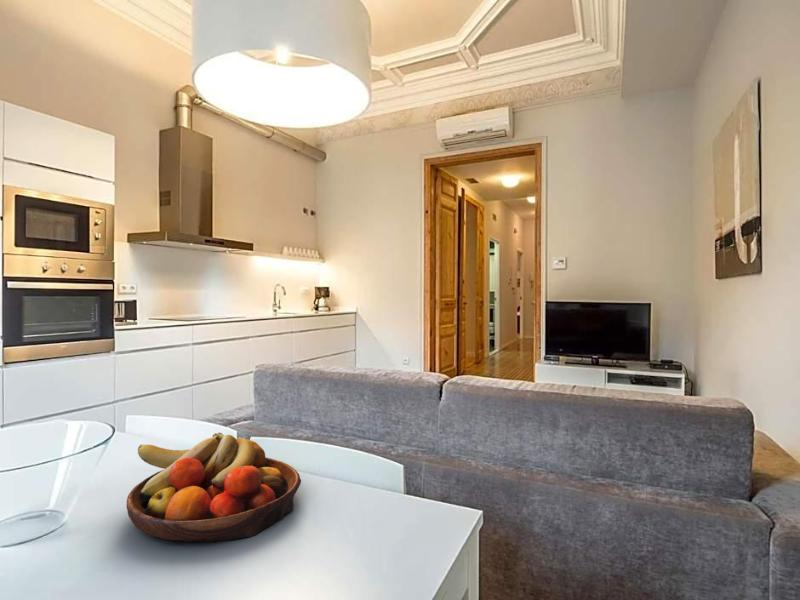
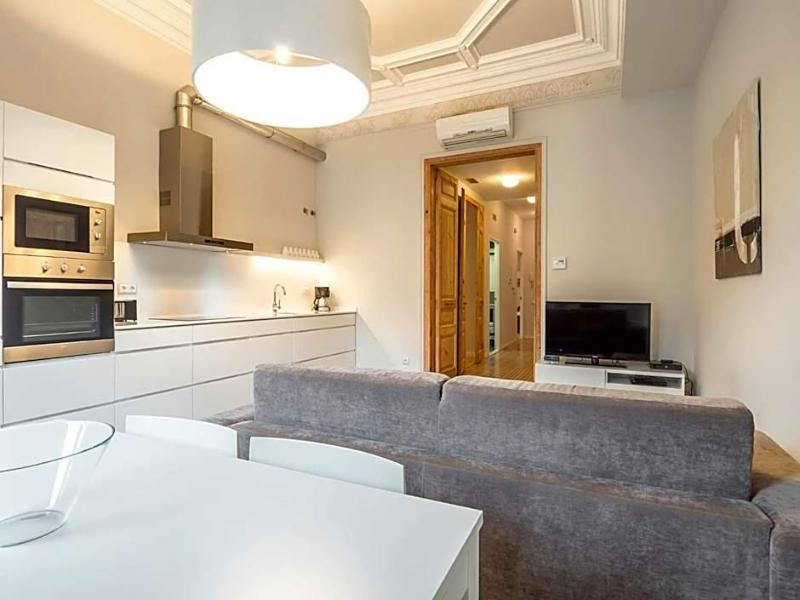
- fruit bowl (216, 477)
